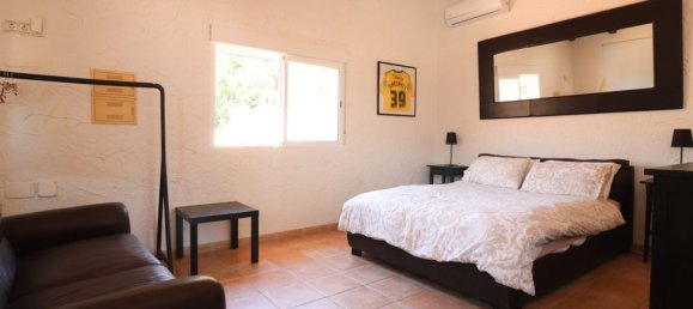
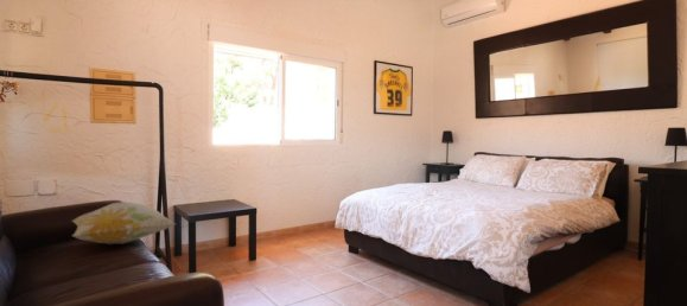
+ decorative pillow (122, 222)
